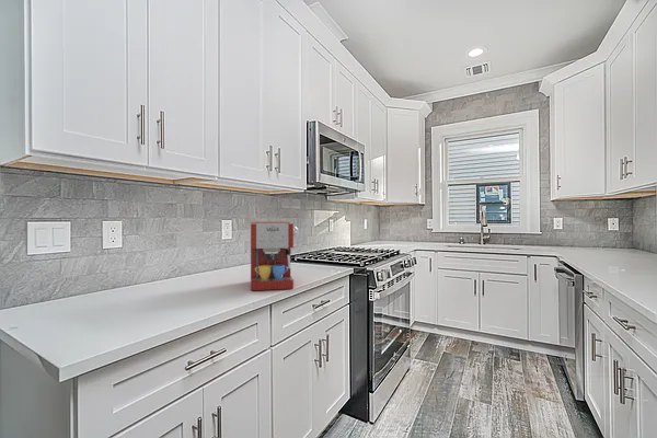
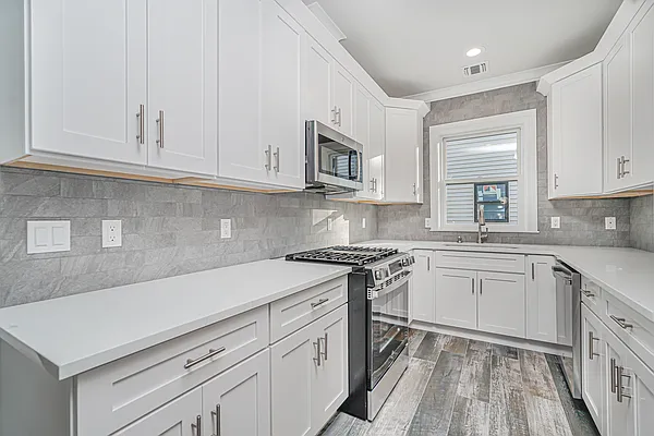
- coffee maker (270, 253)
